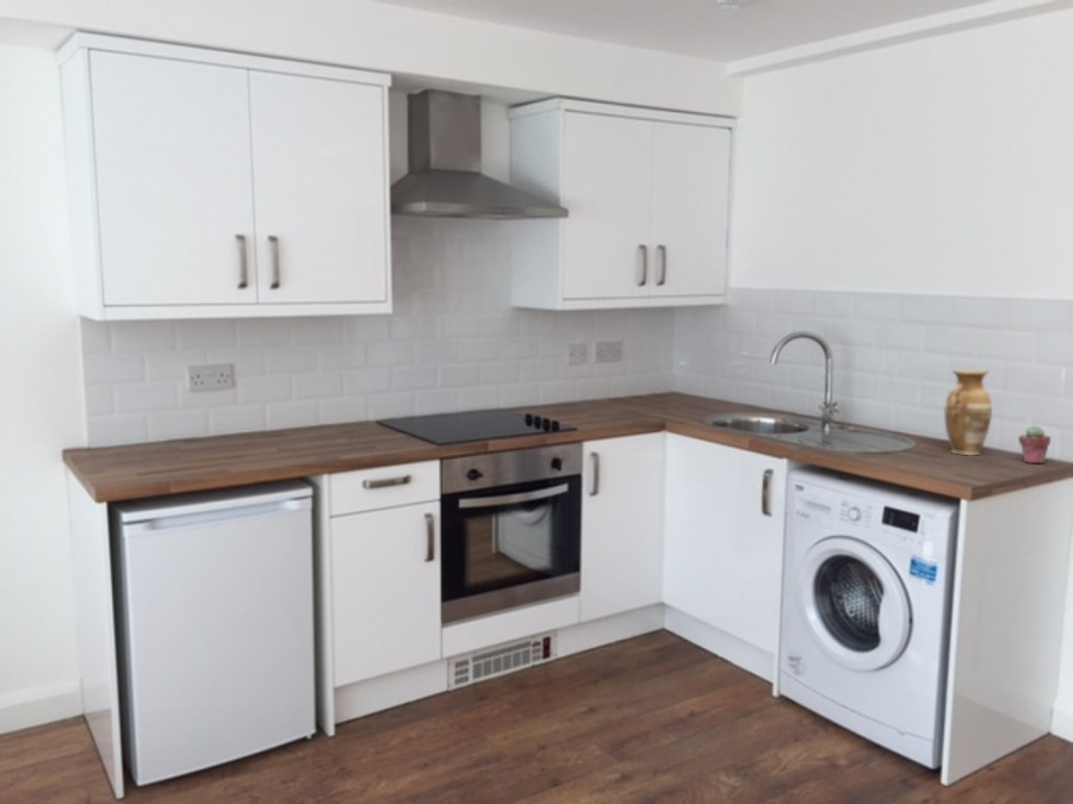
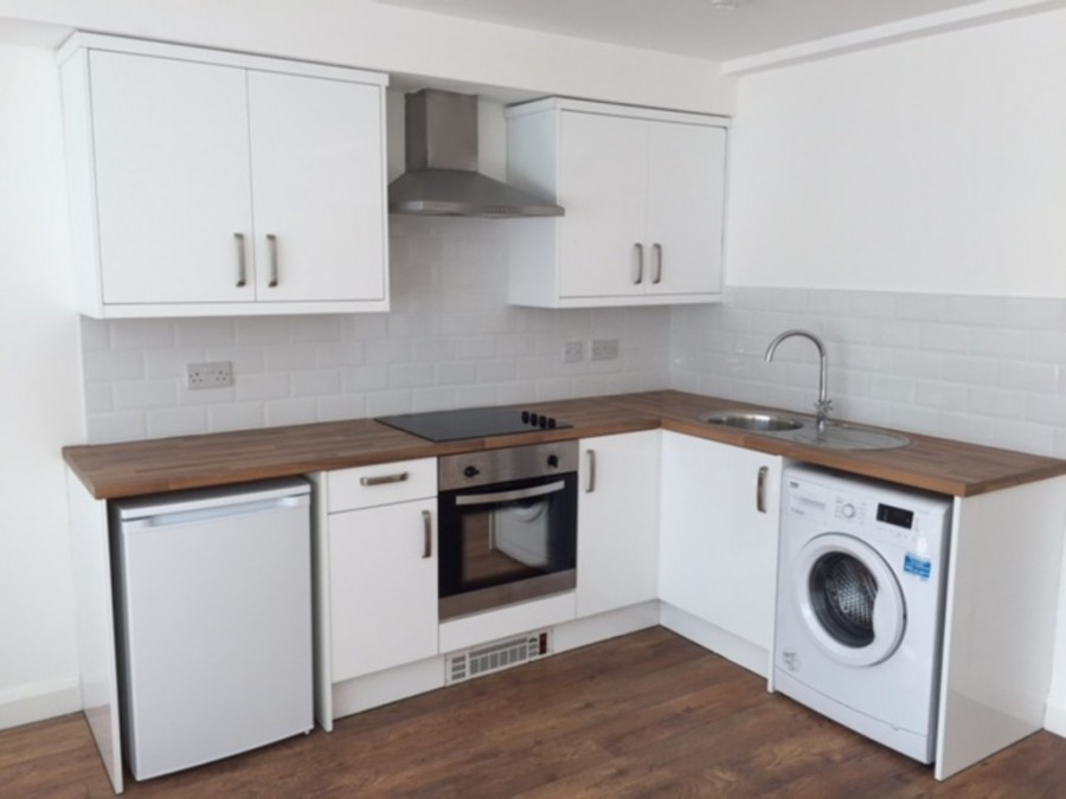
- vase (967, 411)
- potted succulent (1034, 443)
